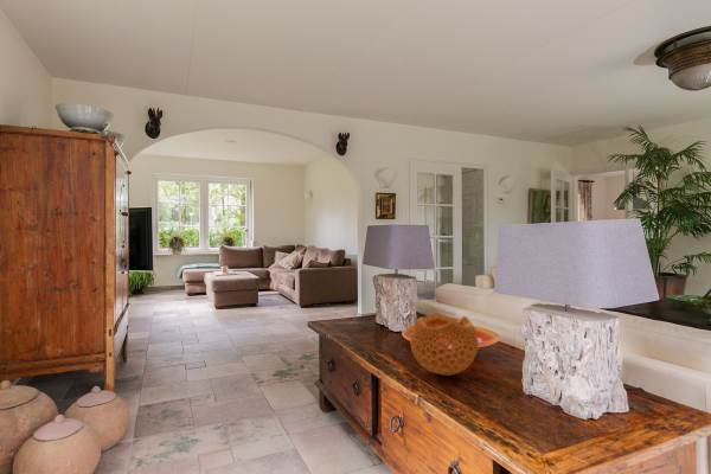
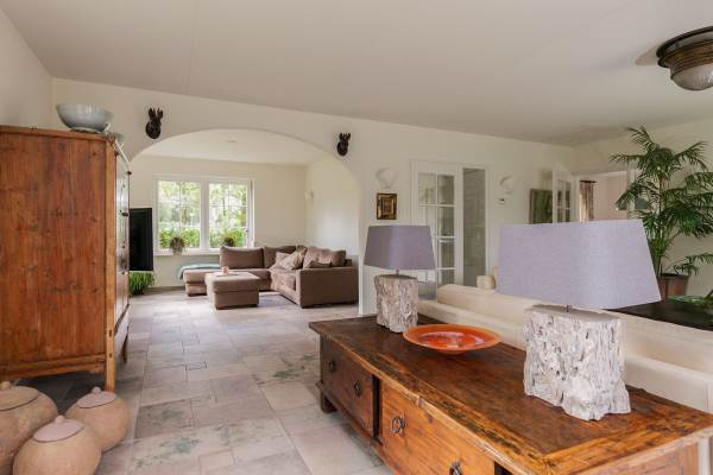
- decorative bowl (443, 344)
